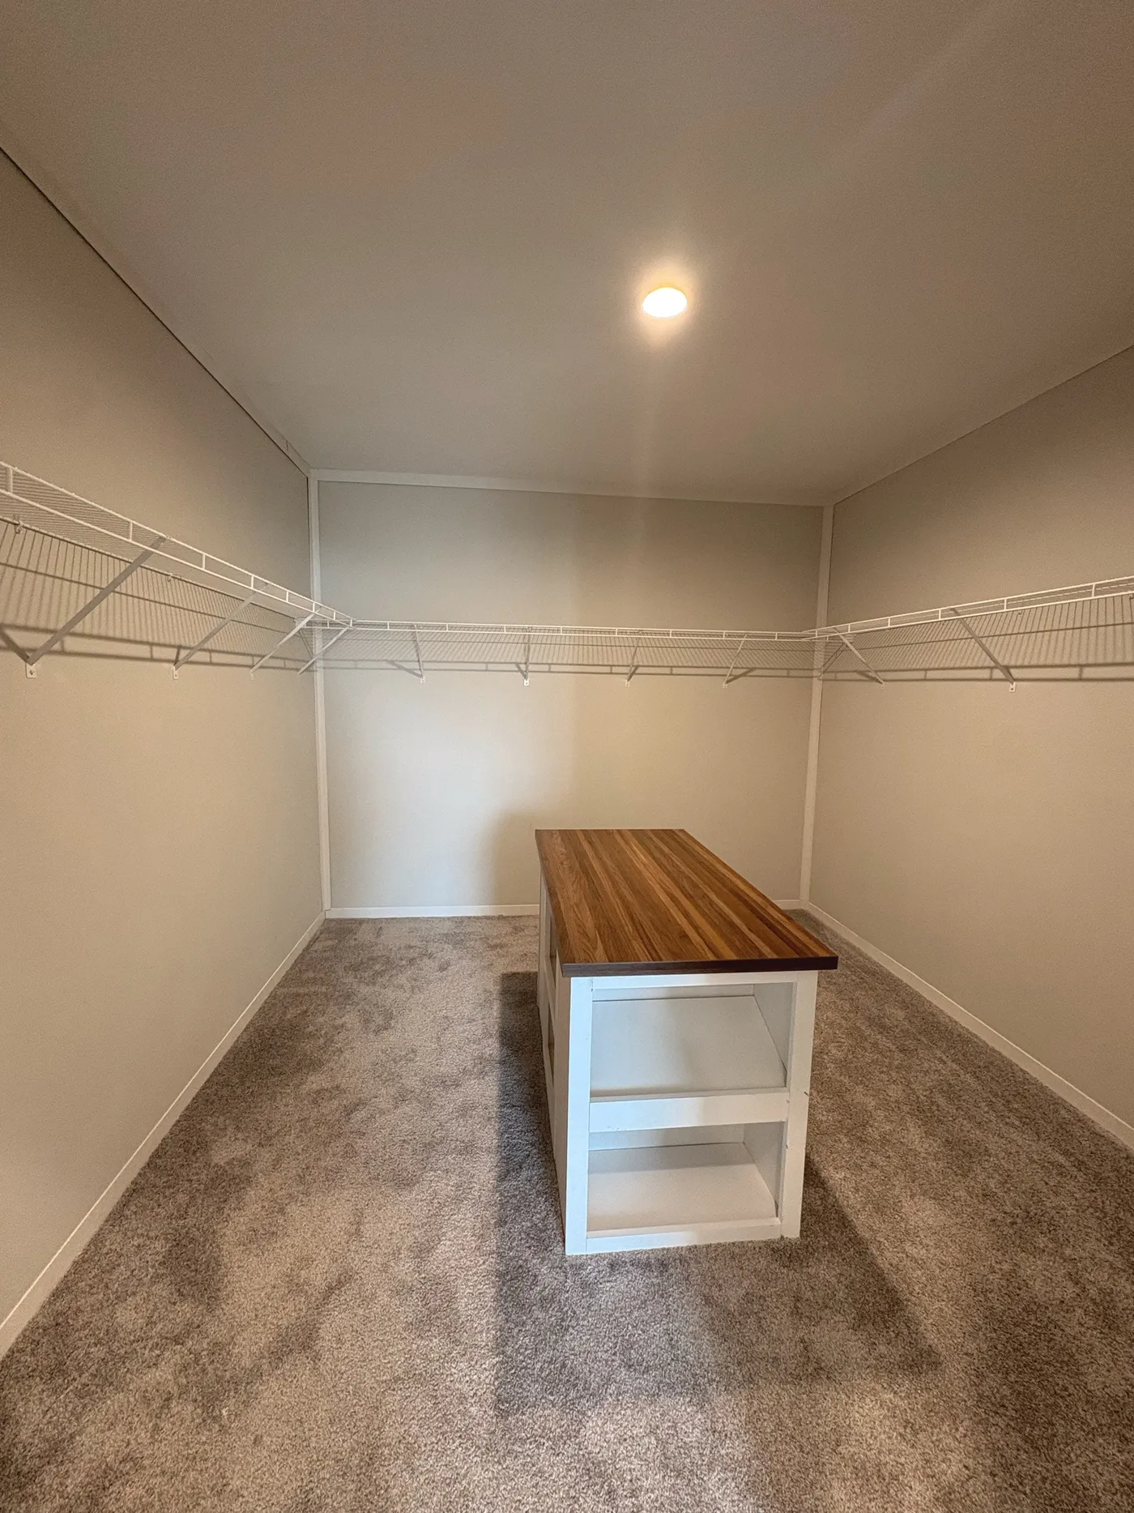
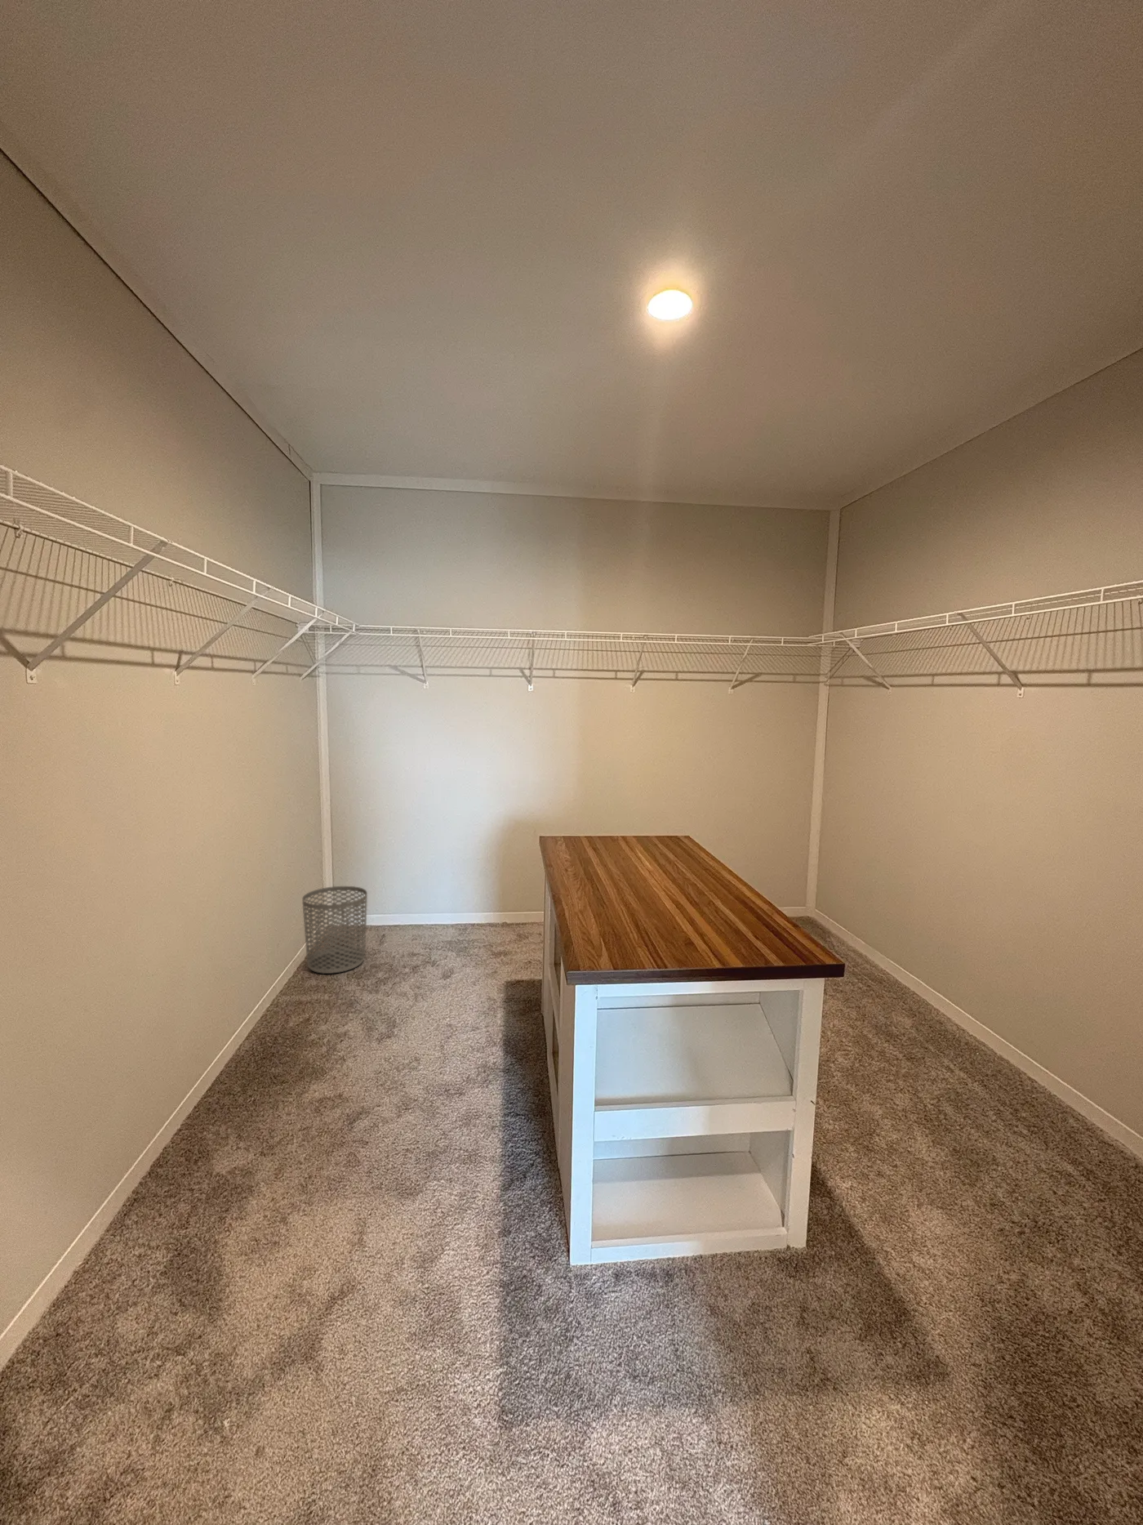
+ waste bin (335, 928)
